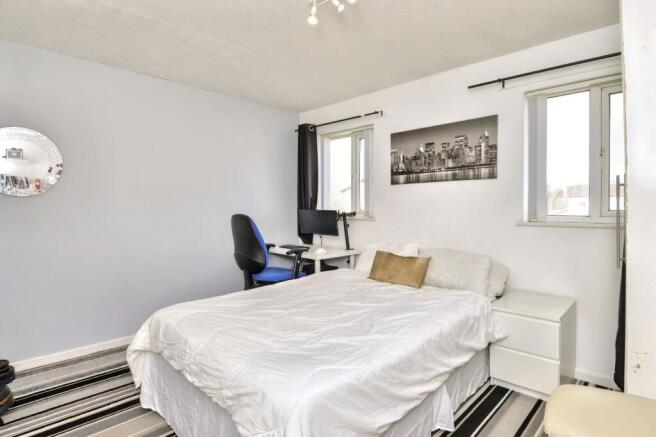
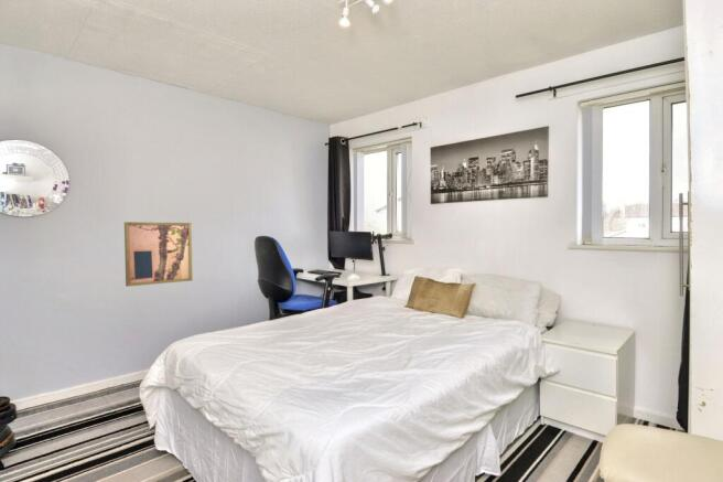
+ wall art (160, 253)
